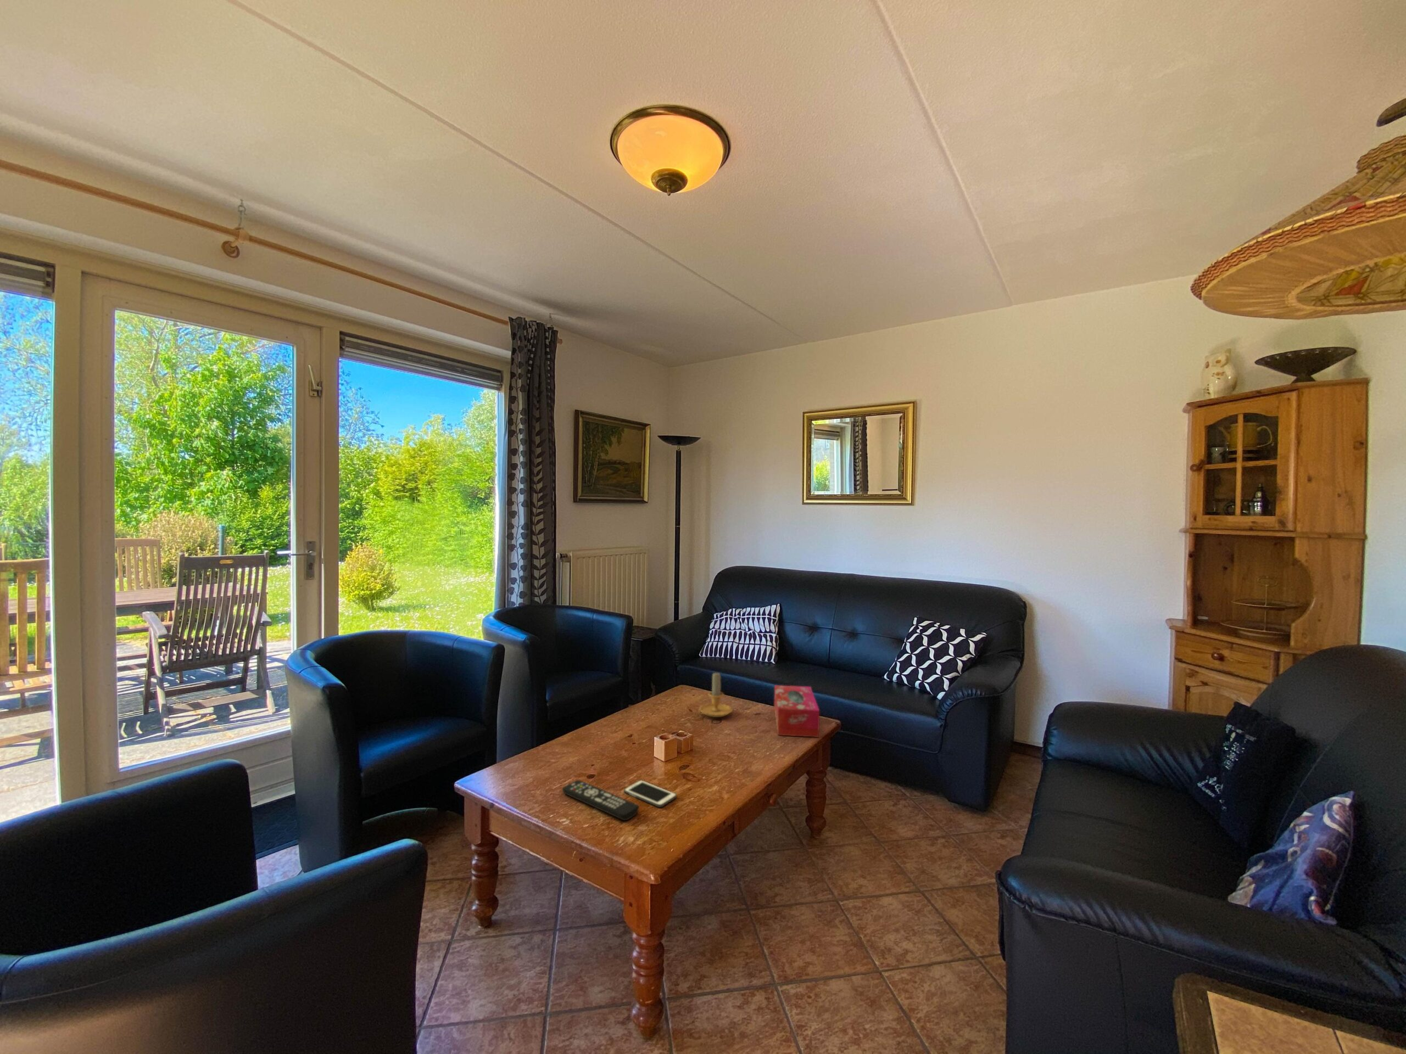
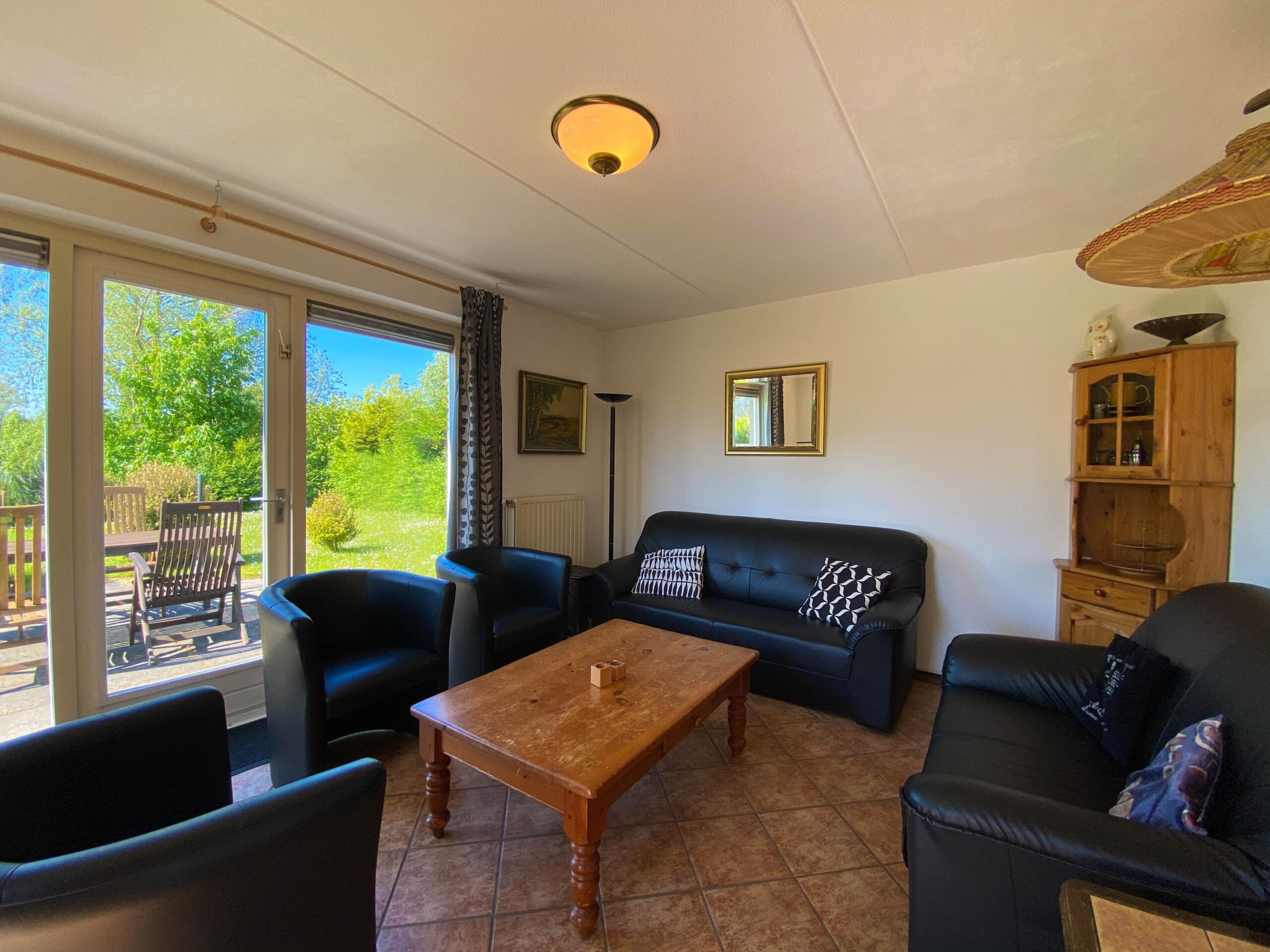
- remote control (599, 799)
- candle (713, 693)
- tissue box (795, 710)
- cell phone (650, 793)
